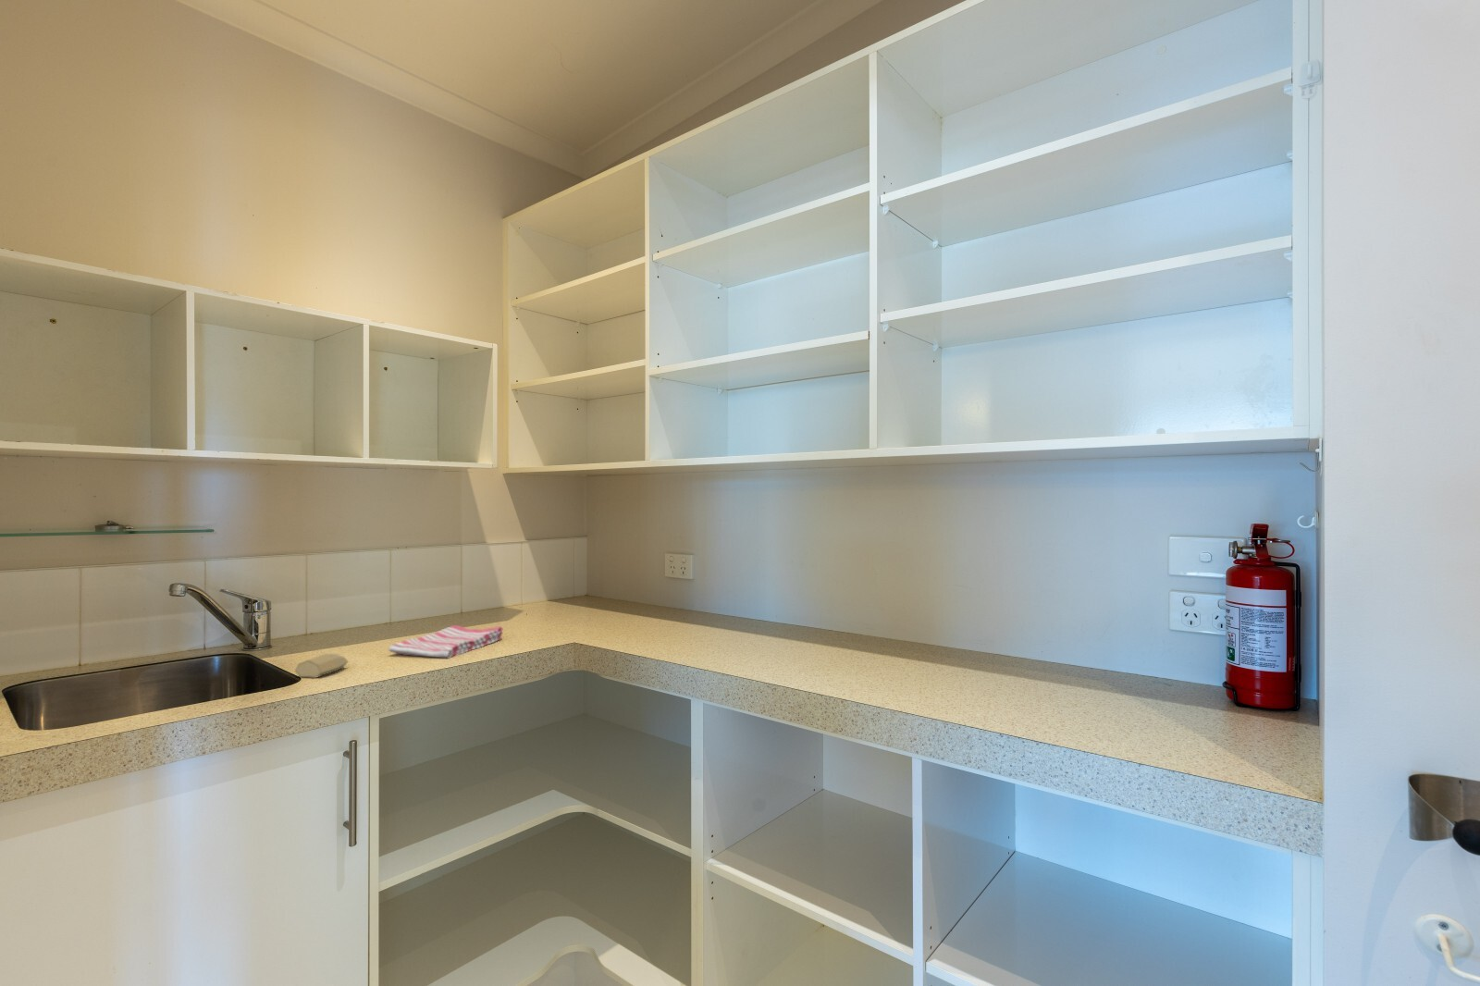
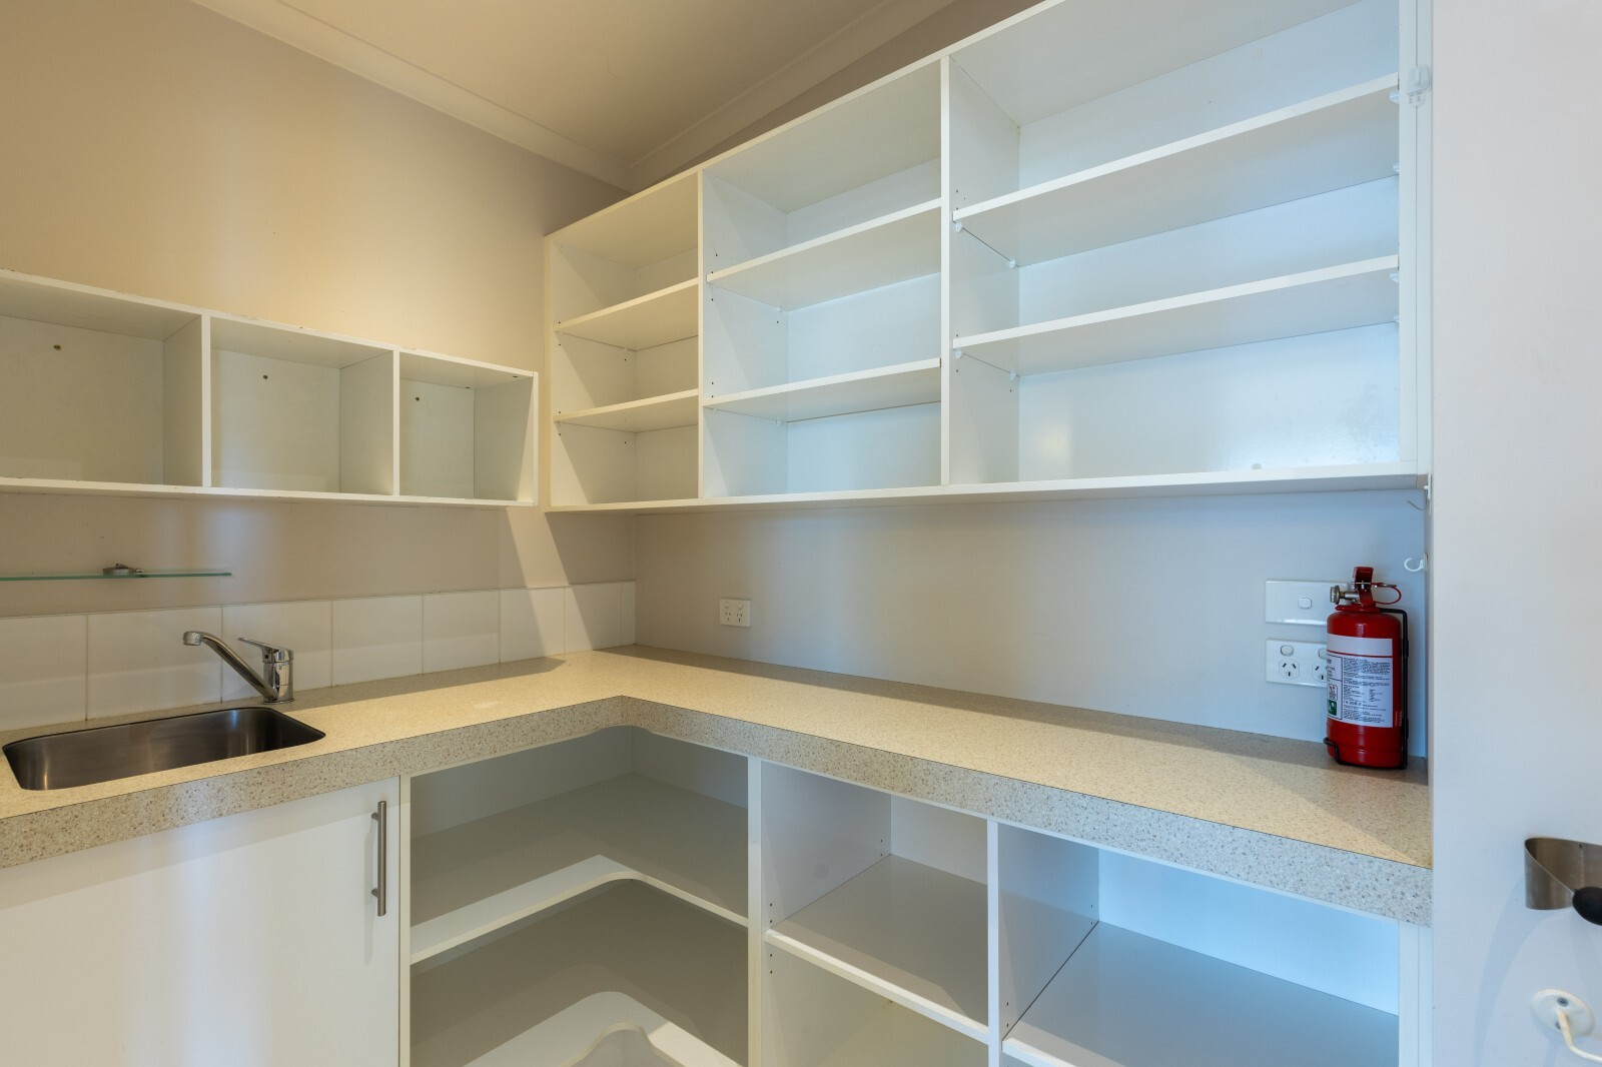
- dish towel (449, 639)
- soap bar (325, 662)
